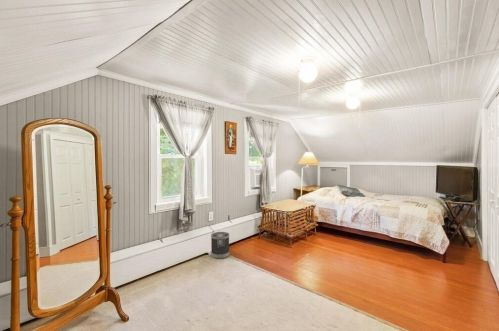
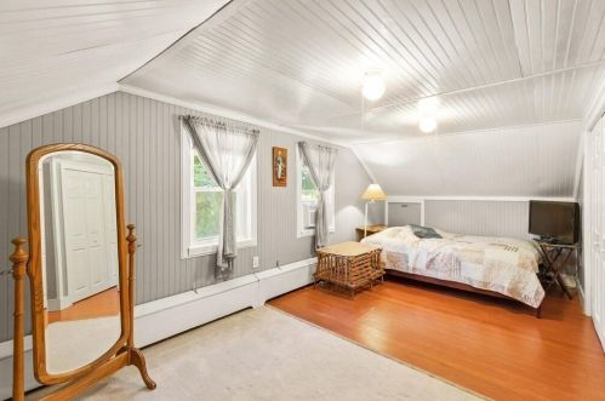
- wastebasket (220, 244)
